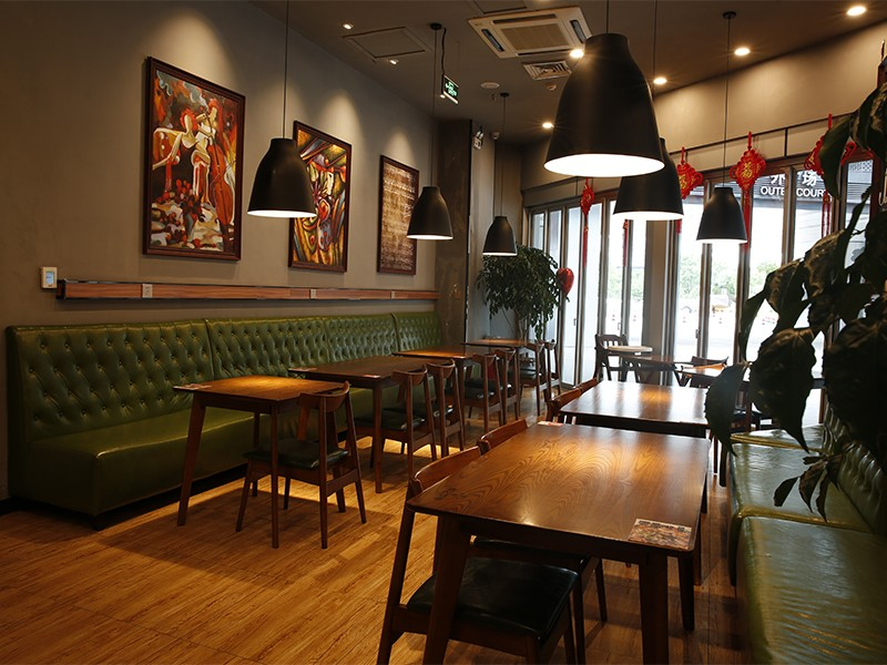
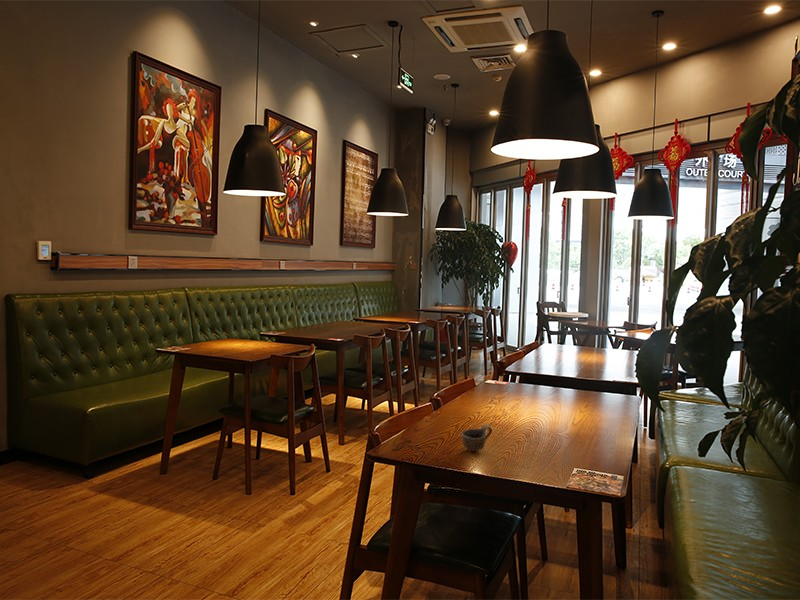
+ cup (475, 438)
